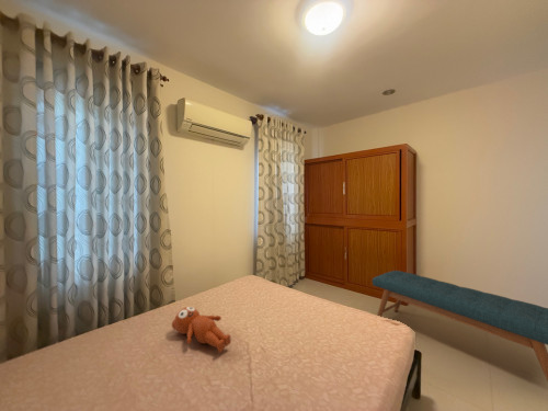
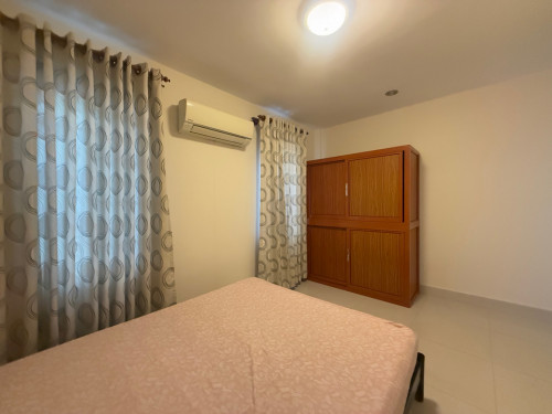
- teddy bear (202, 326)
- bench (453, 317)
